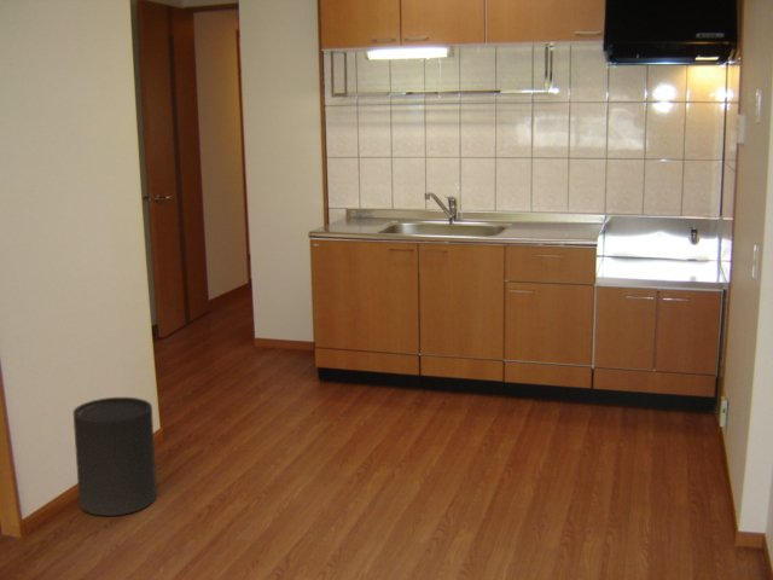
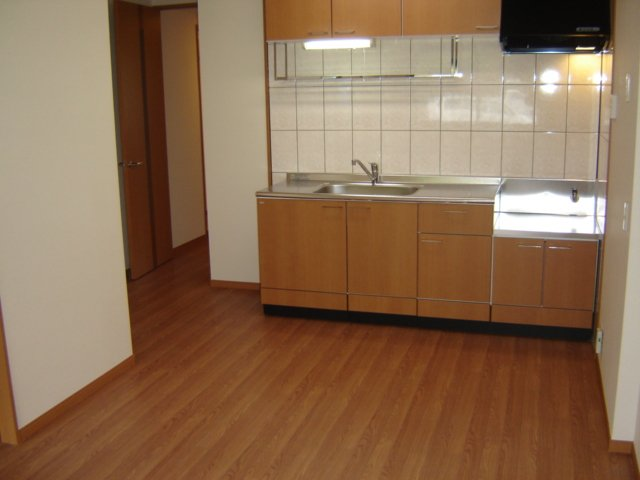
- trash can (115, 454)
